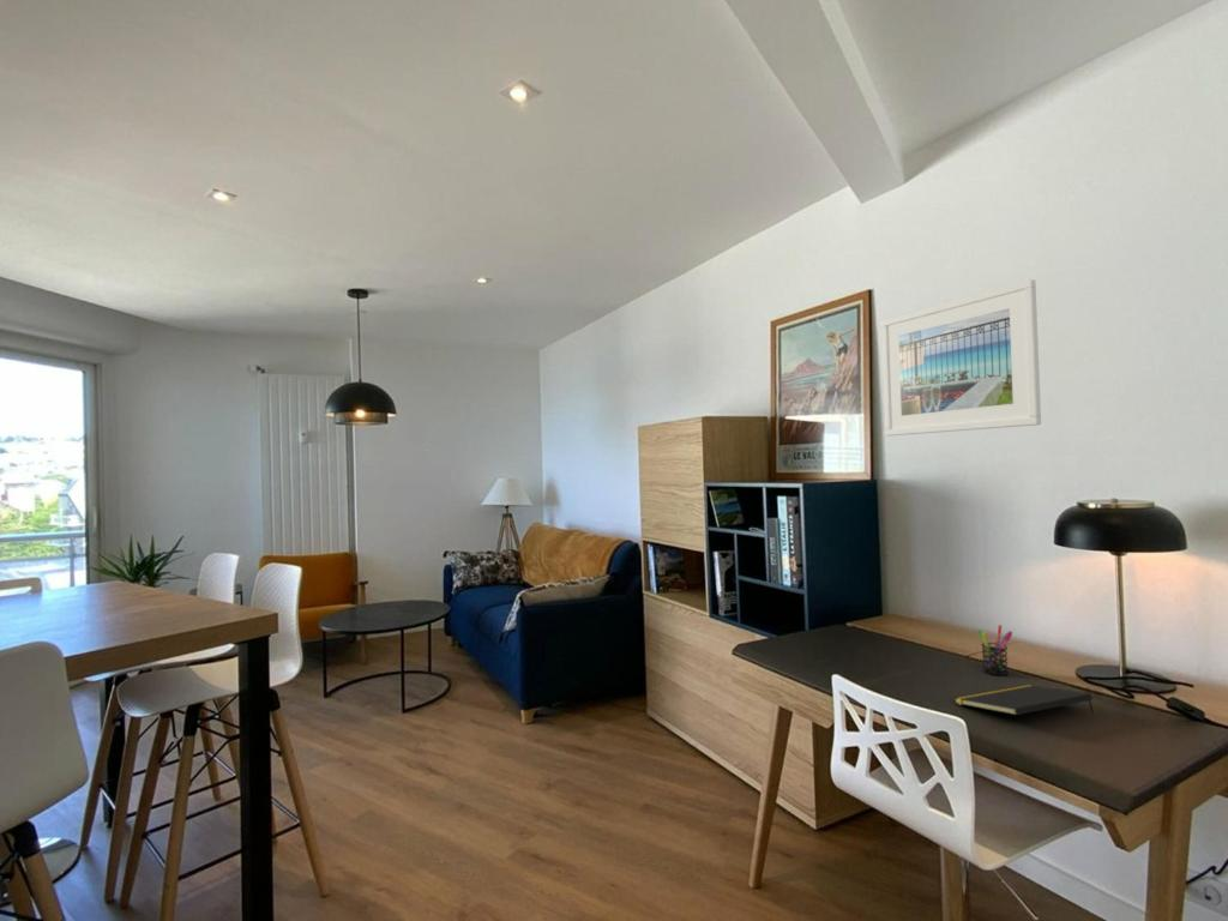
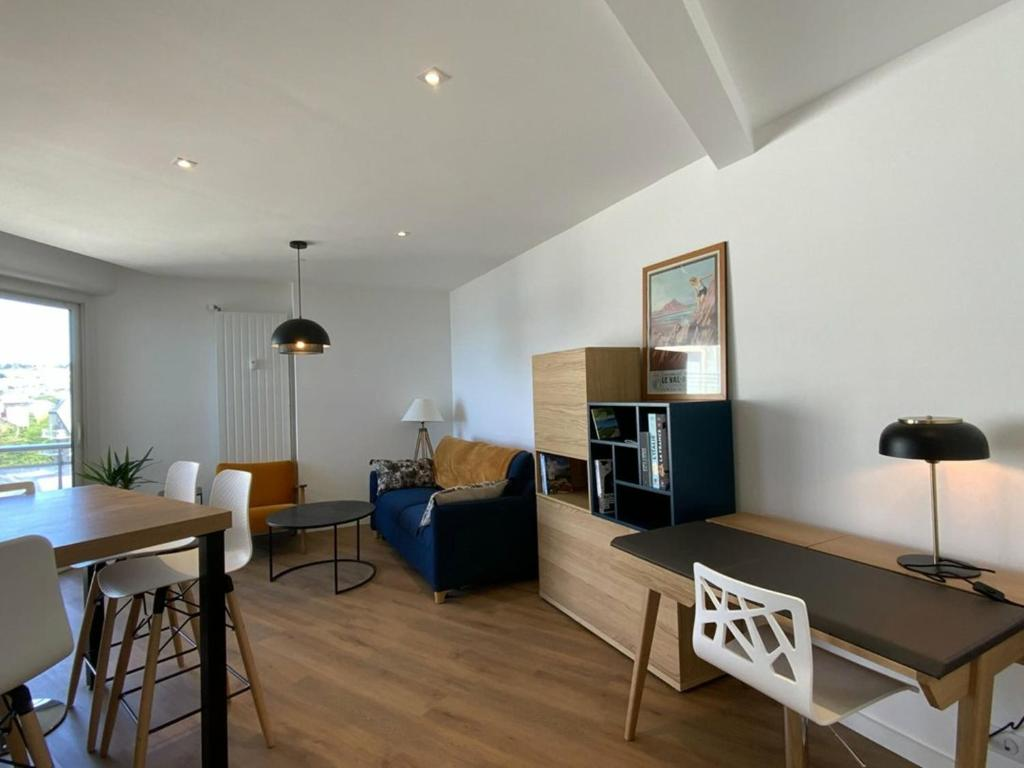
- notepad (1021, 698)
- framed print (951, 366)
- pen holder (992, 648)
